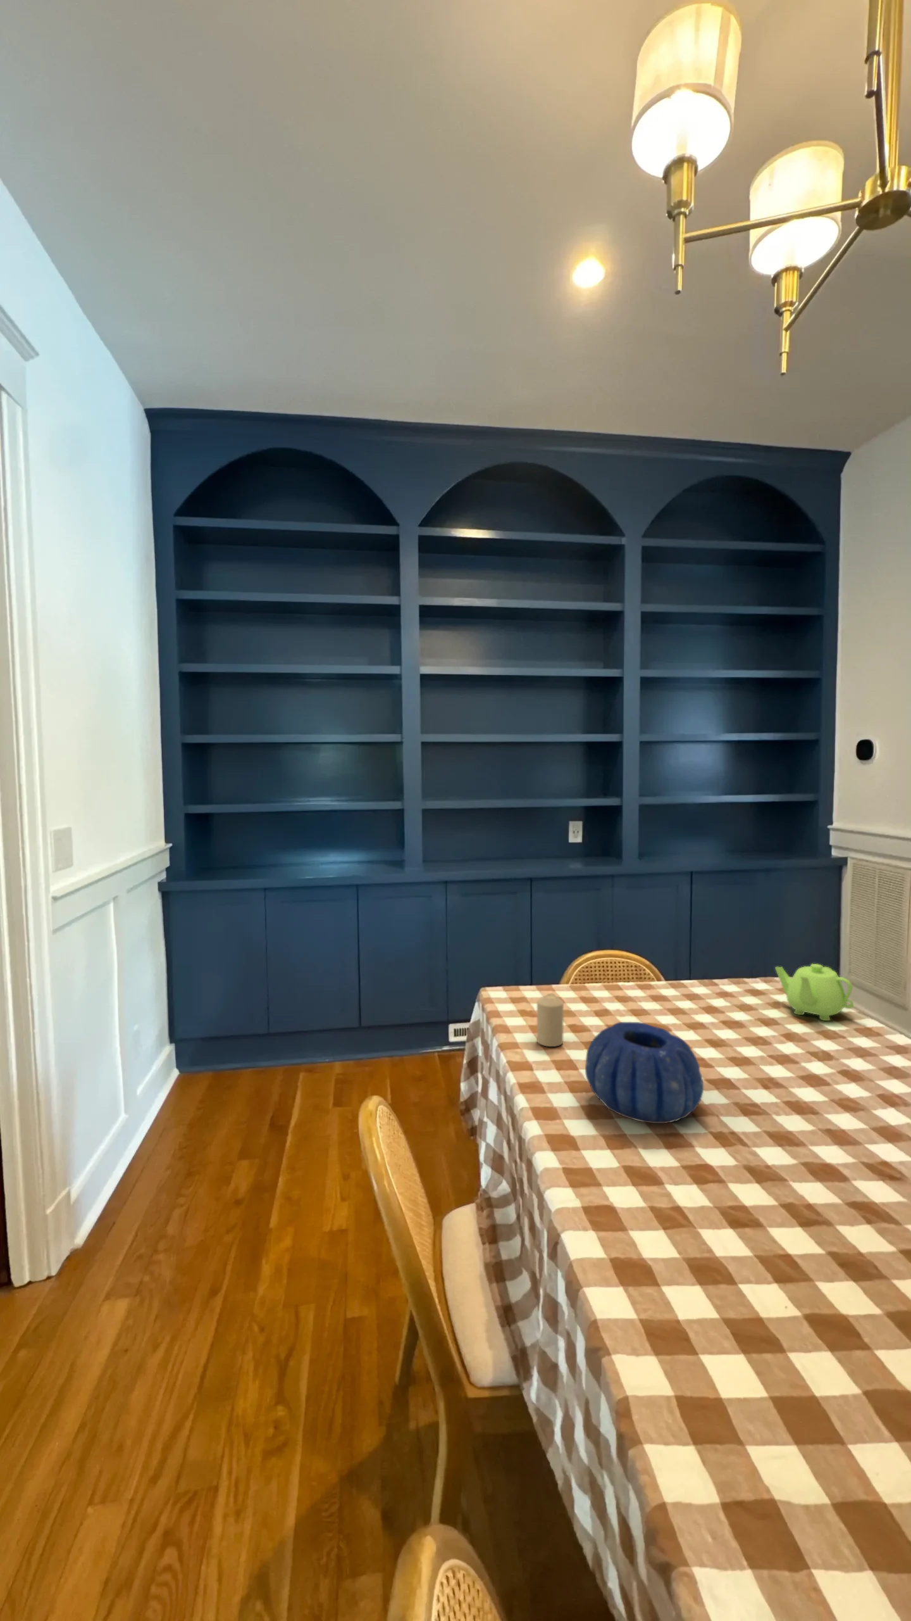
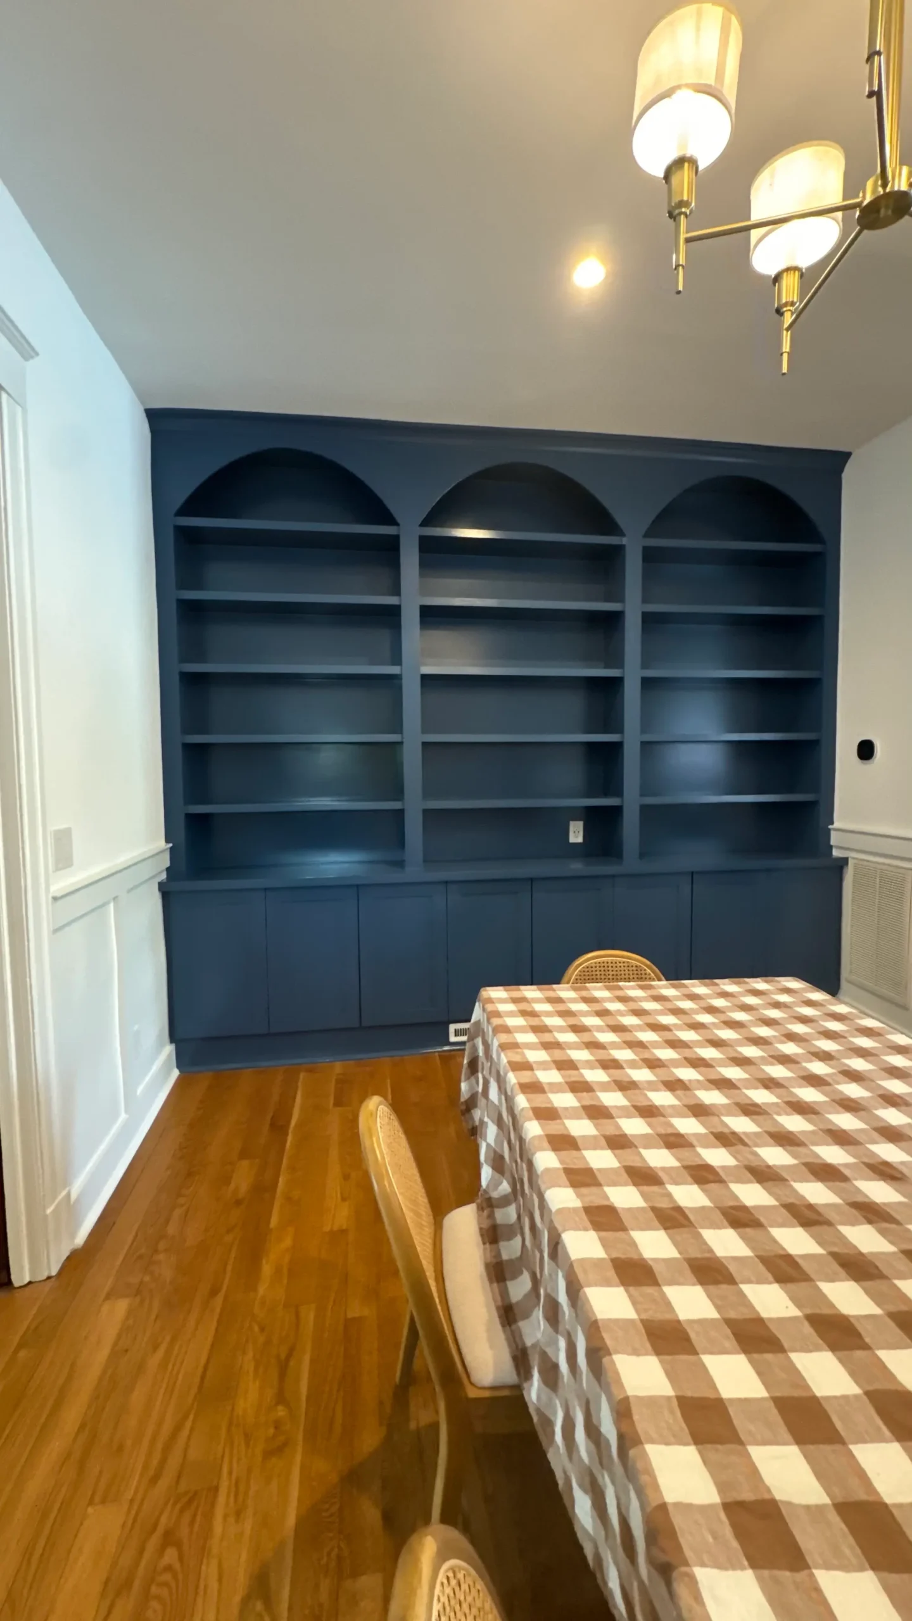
- candle (549, 1019)
- decorative bowl (643, 1068)
- teapot (813, 988)
